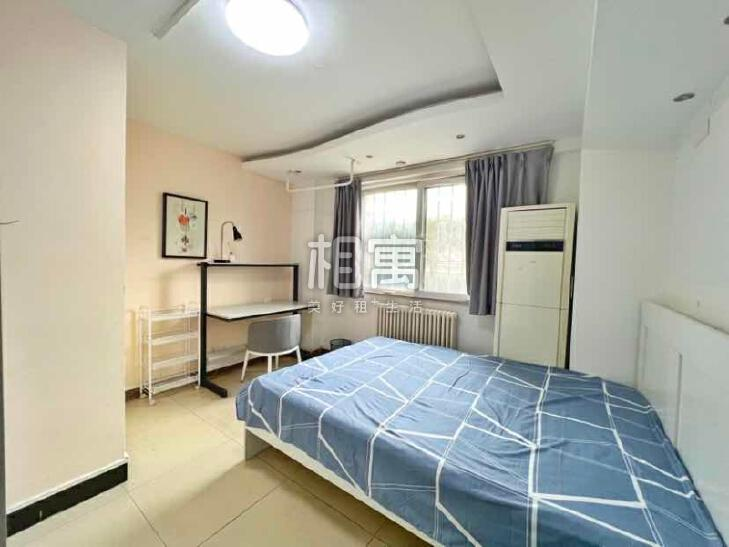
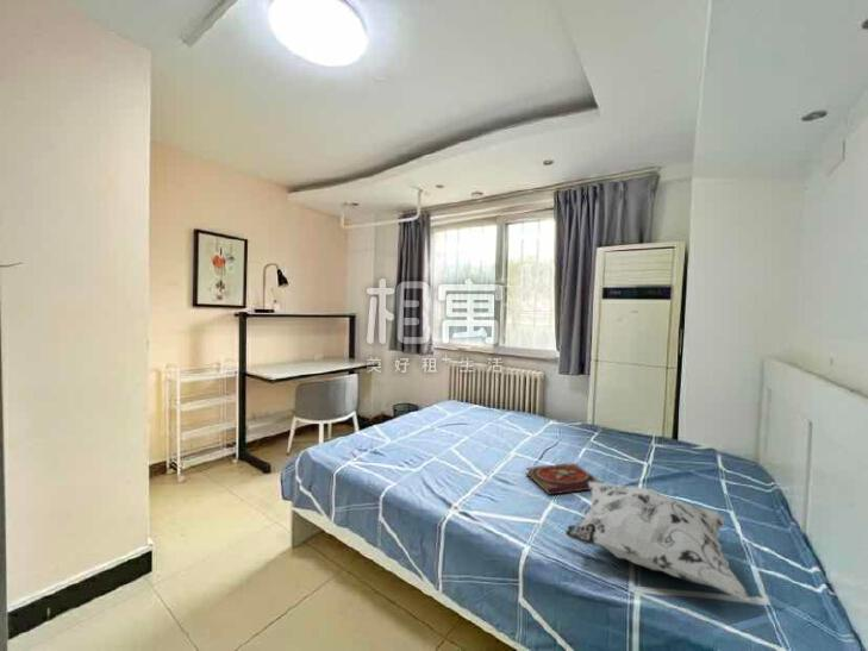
+ book (562, 476)
+ decorative pillow (648, 526)
